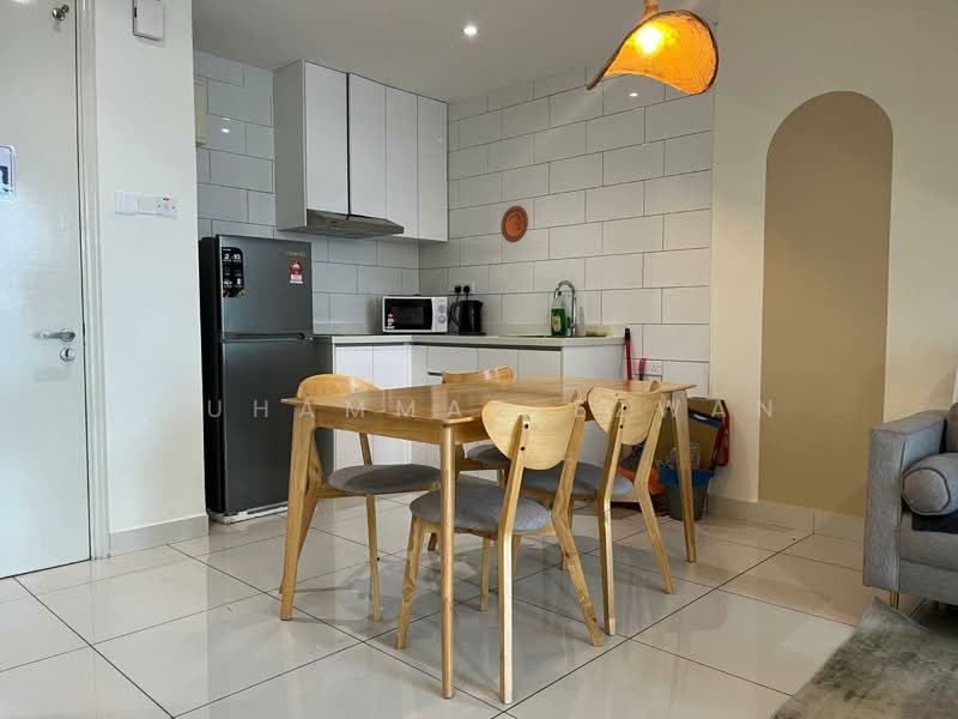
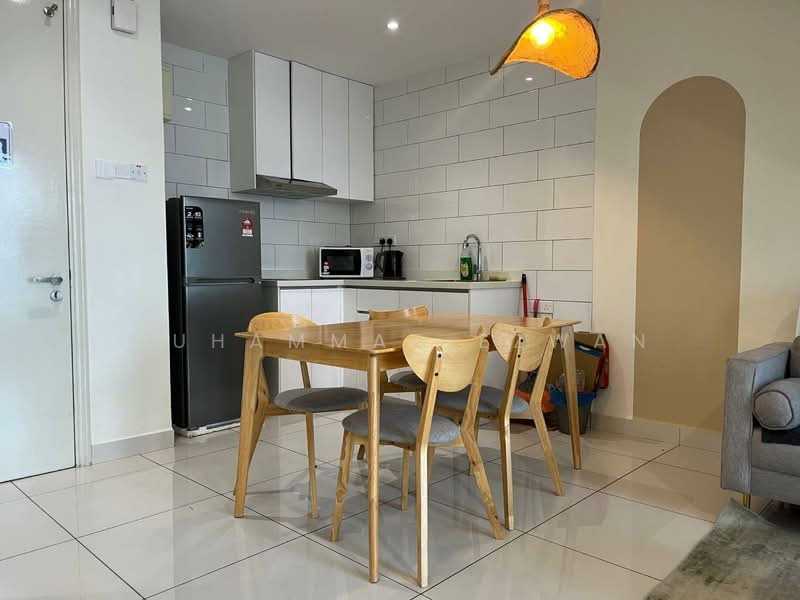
- decorative plate (515, 224)
